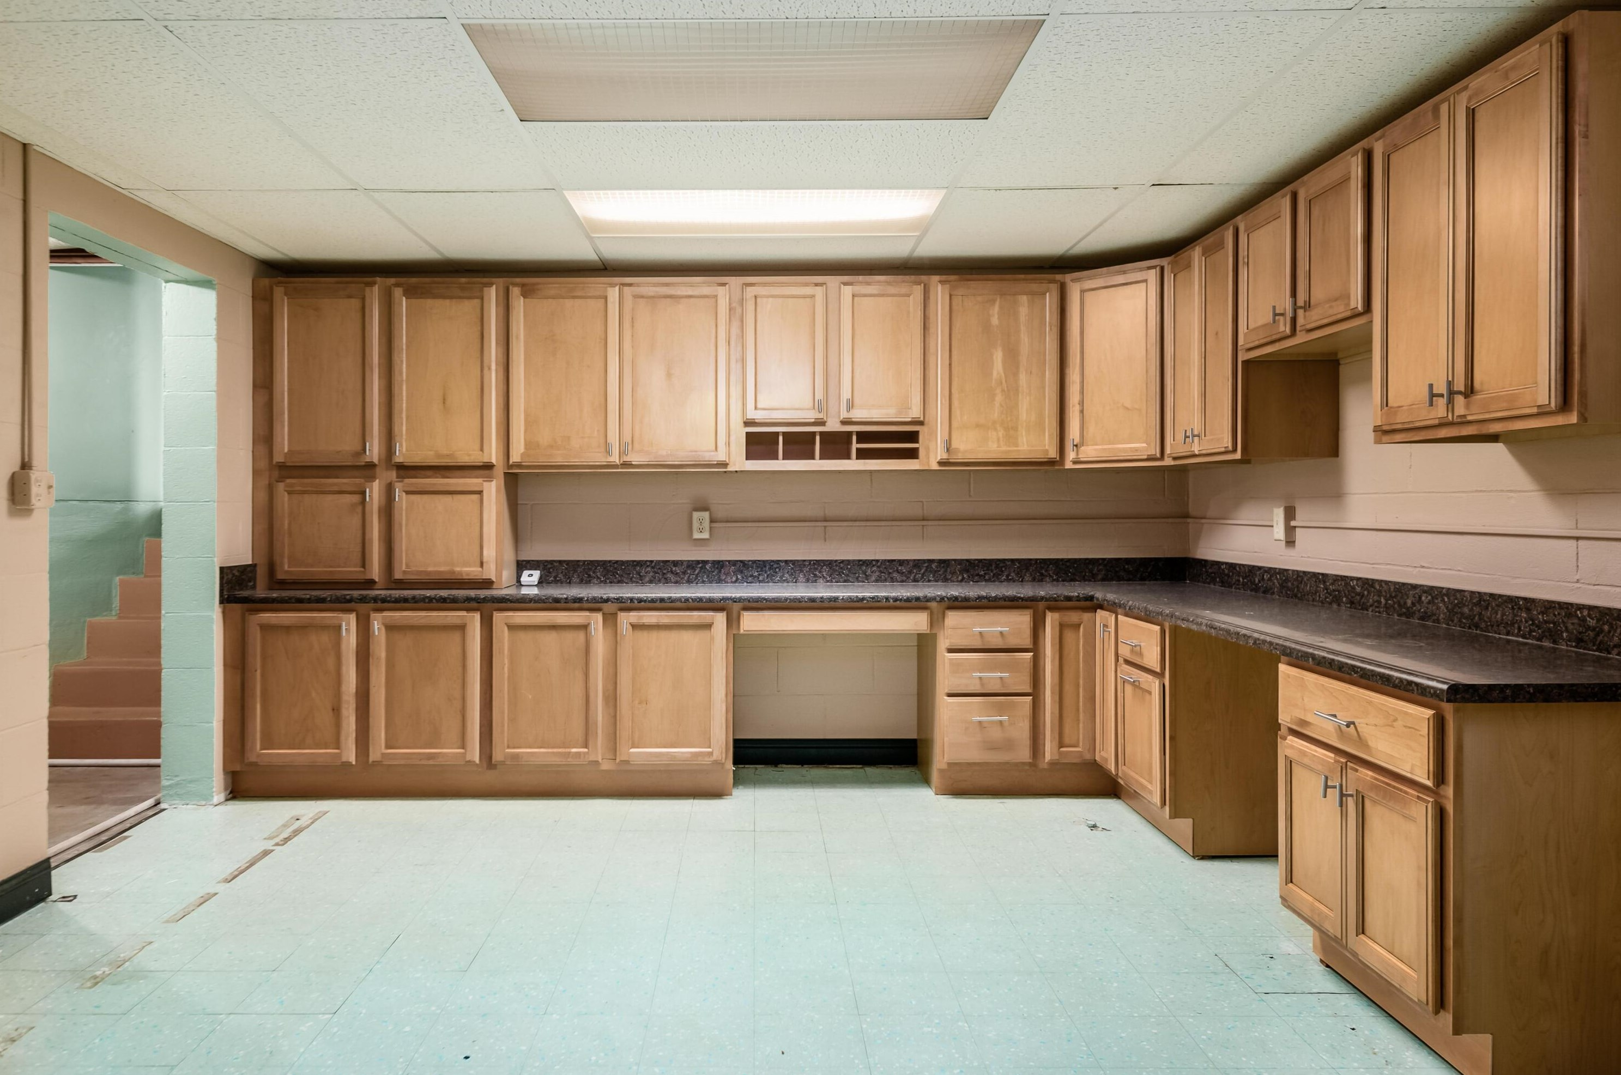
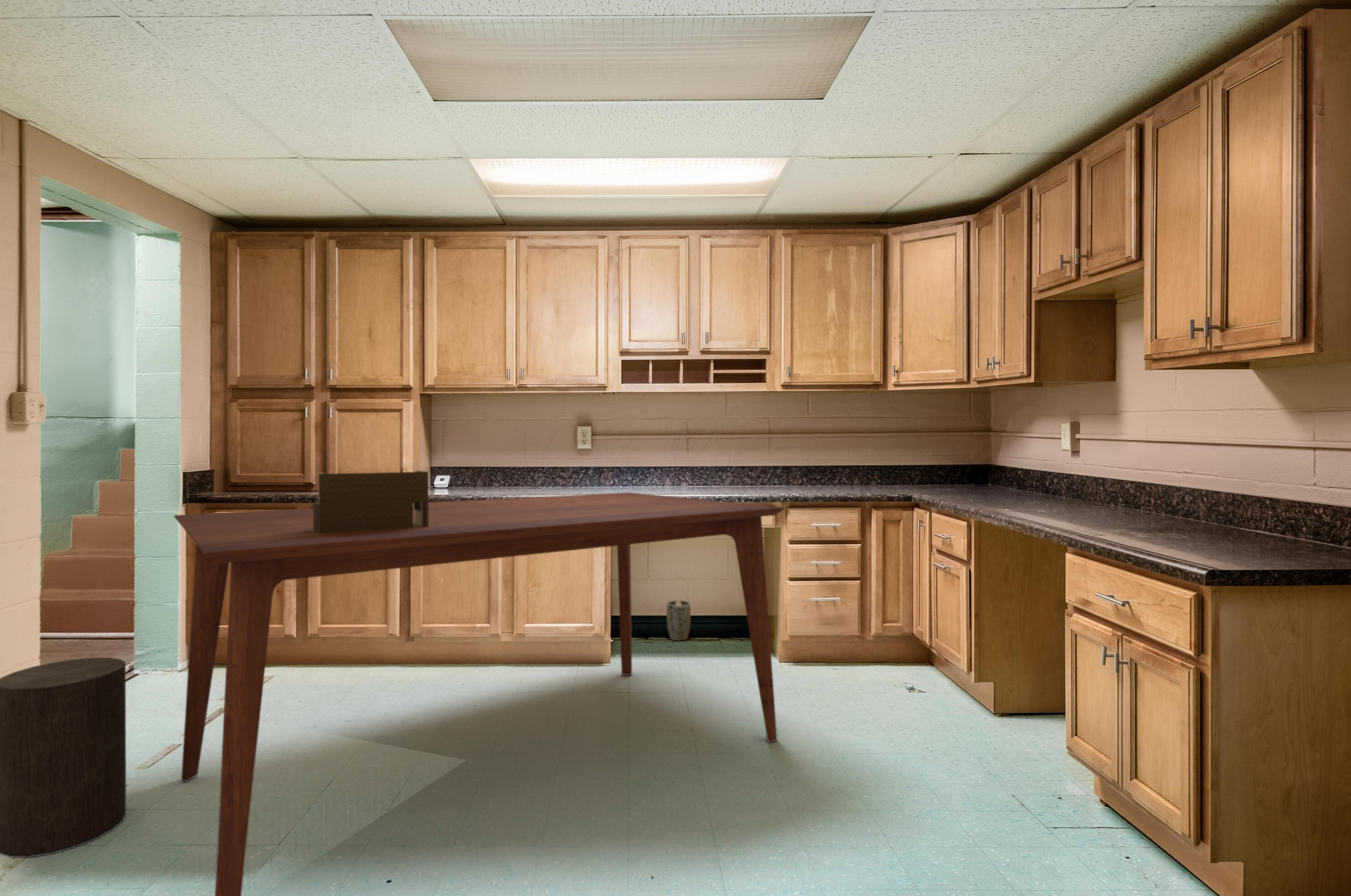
+ dining table (492, 559)
+ plant pot (678, 620)
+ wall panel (372, 499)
+ stool (64, 751)
